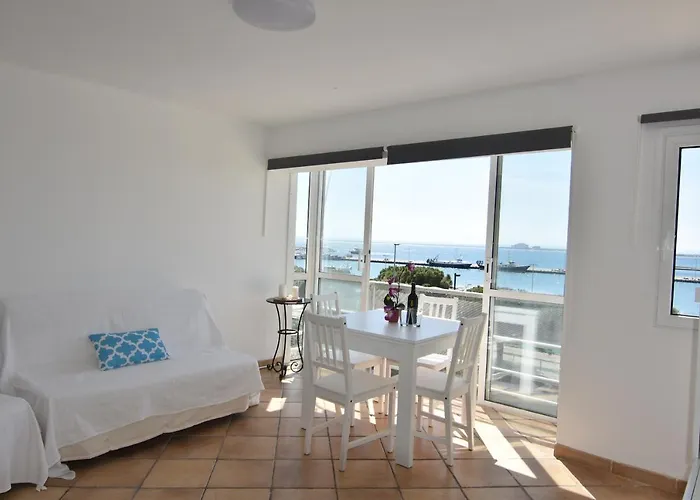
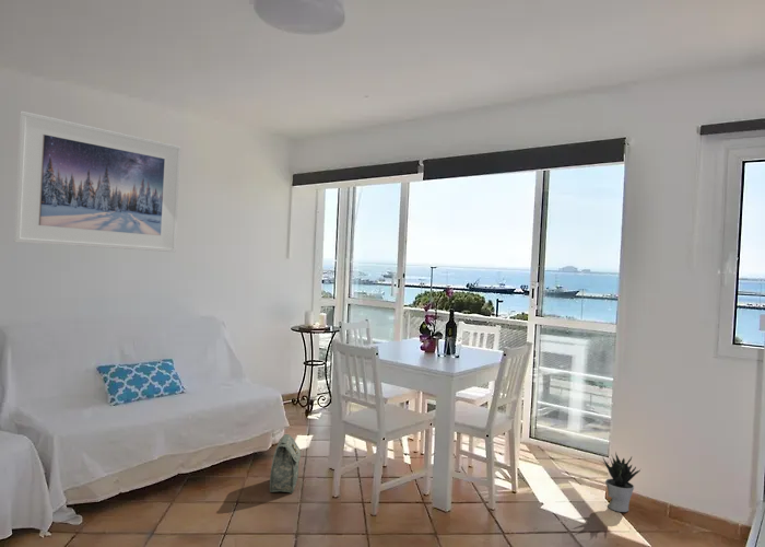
+ potted plant (617, 480)
+ bag (285, 461)
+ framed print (106, 188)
